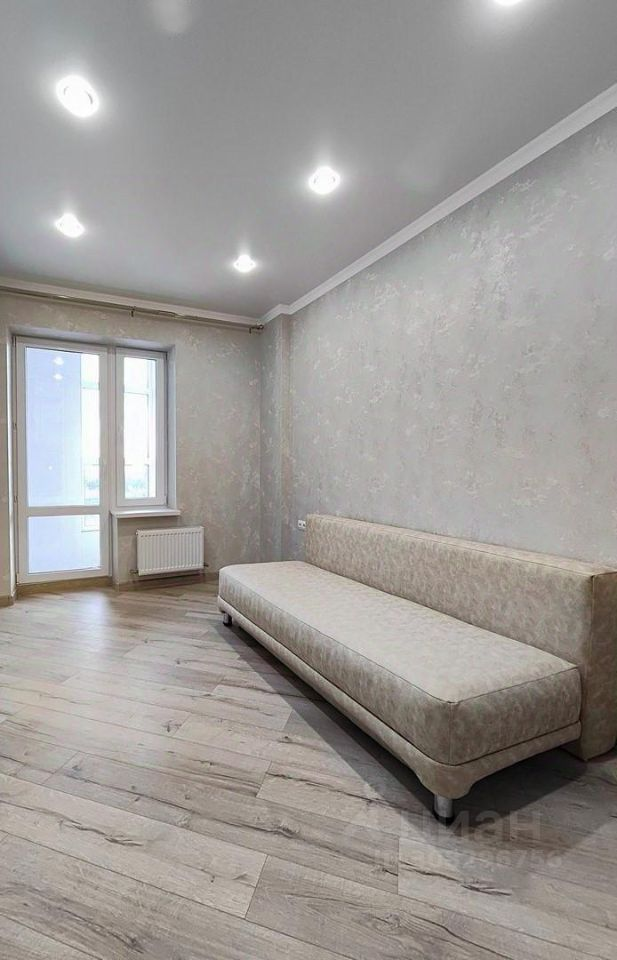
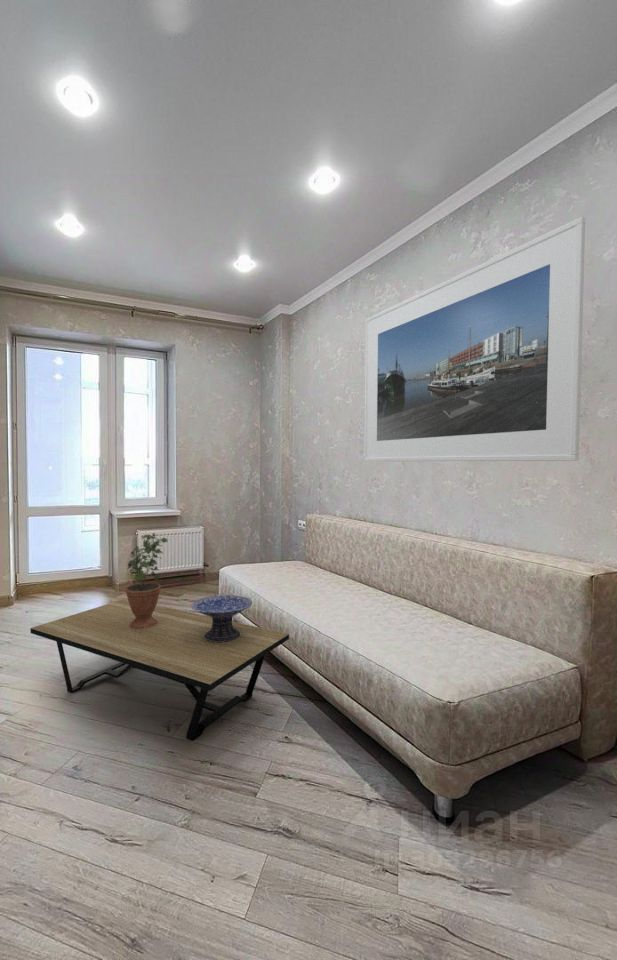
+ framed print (445, 371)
+ coffee table (158, 663)
+ decorative bowl (222, 620)
+ potted plant (145, 577)
